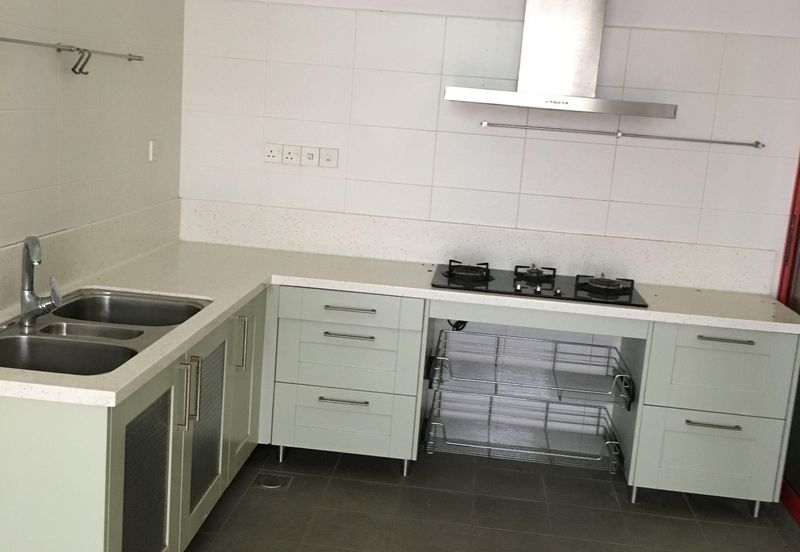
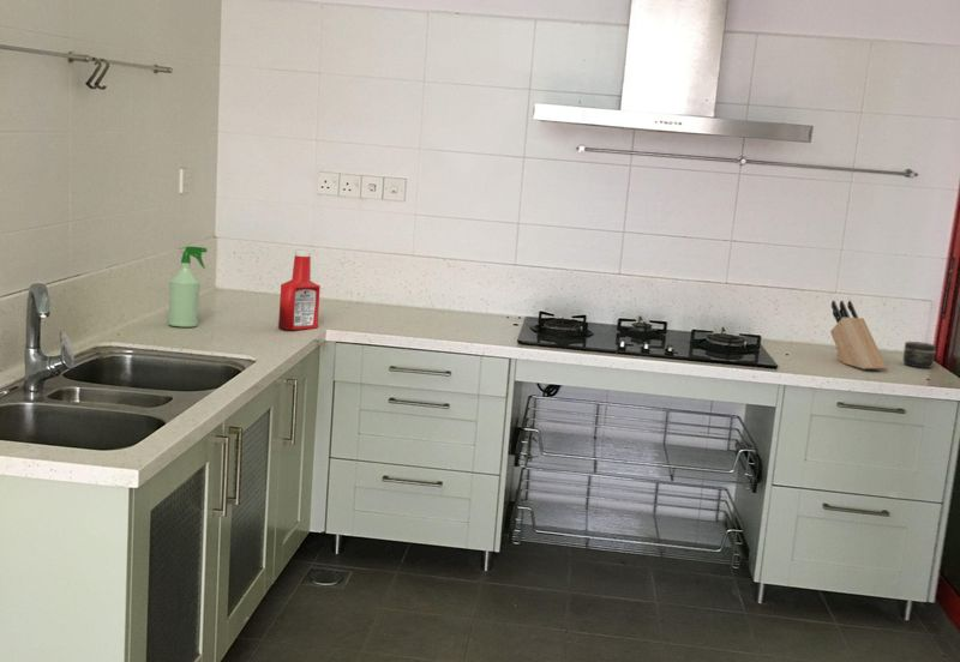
+ knife block (856, 333)
+ jar (918, 354)
+ soap bottle (300, 289)
+ spray bottle (185, 285)
